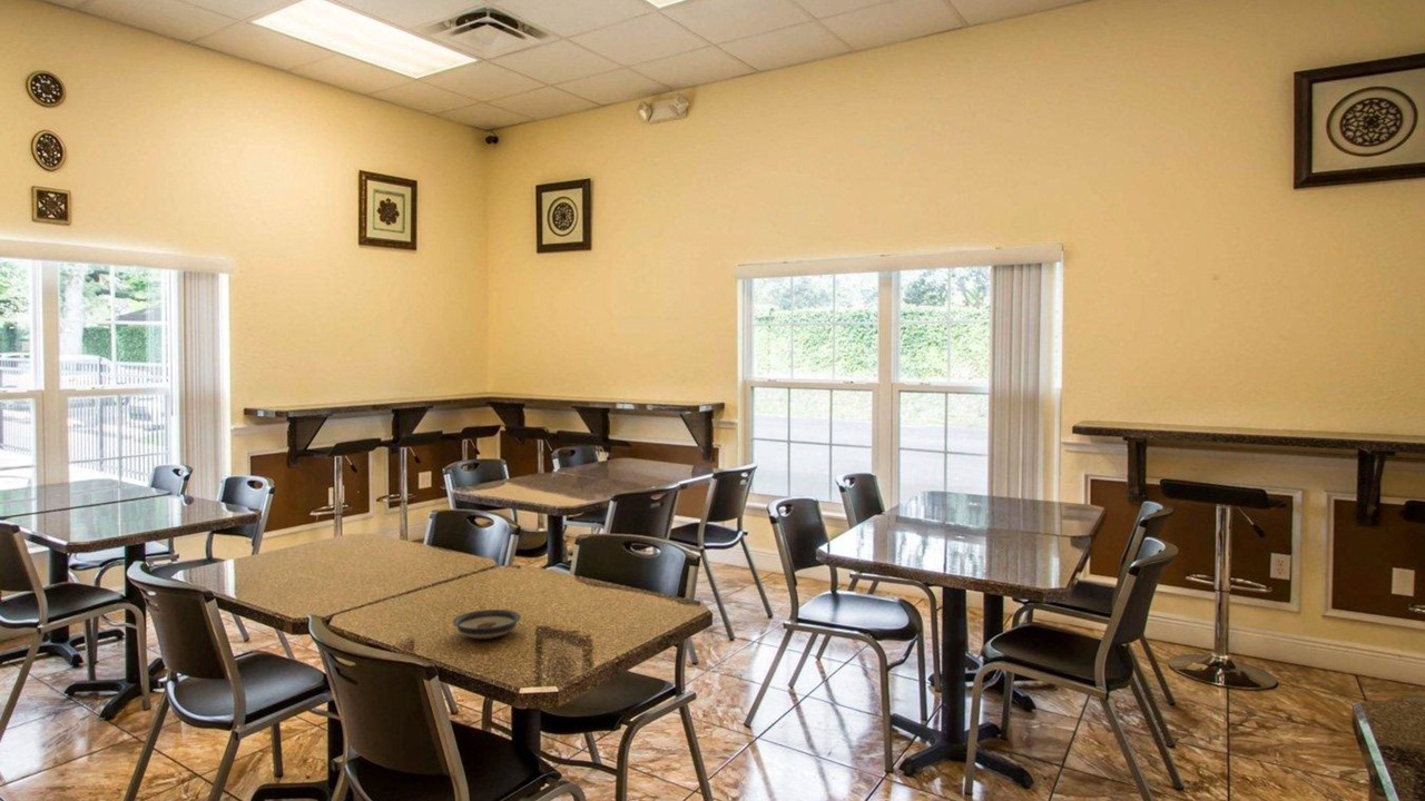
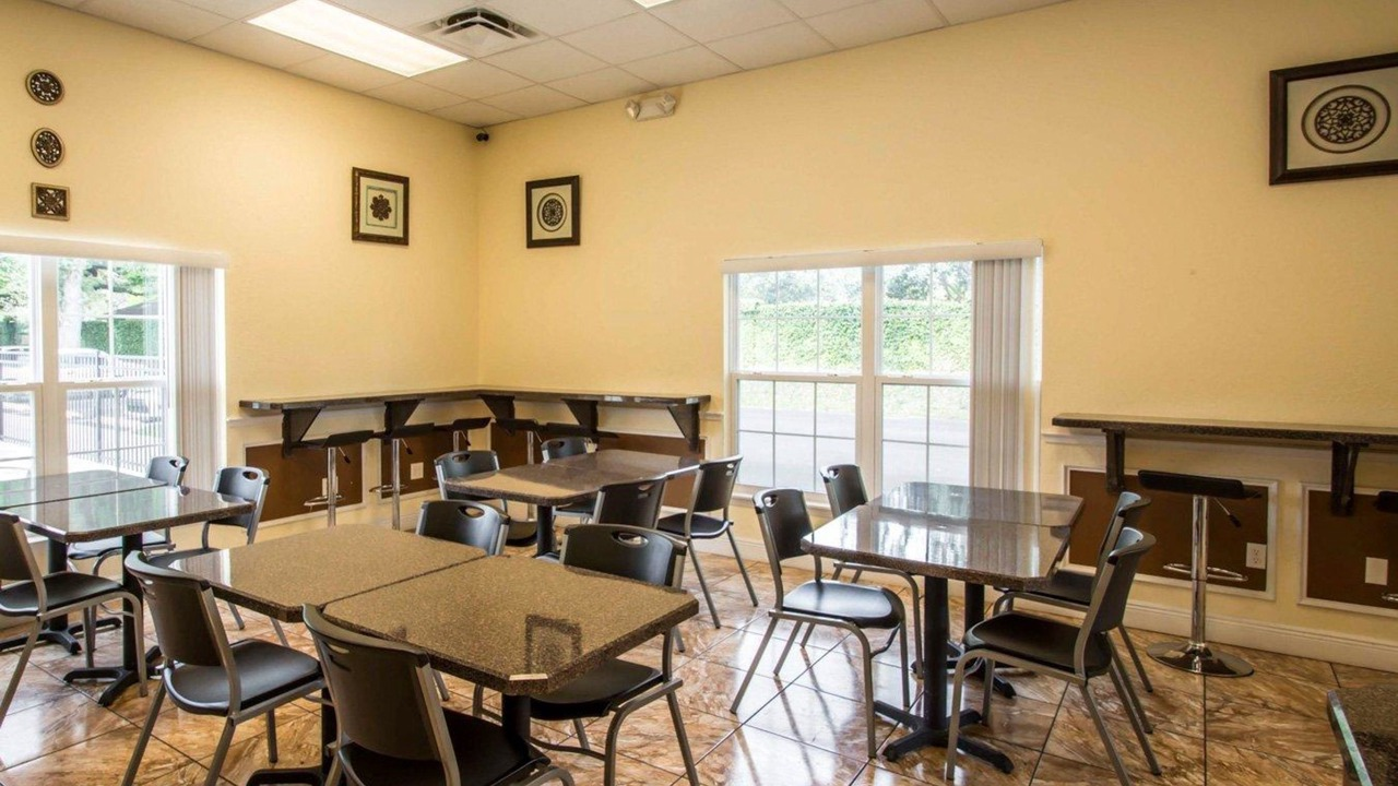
- saucer (487, 626)
